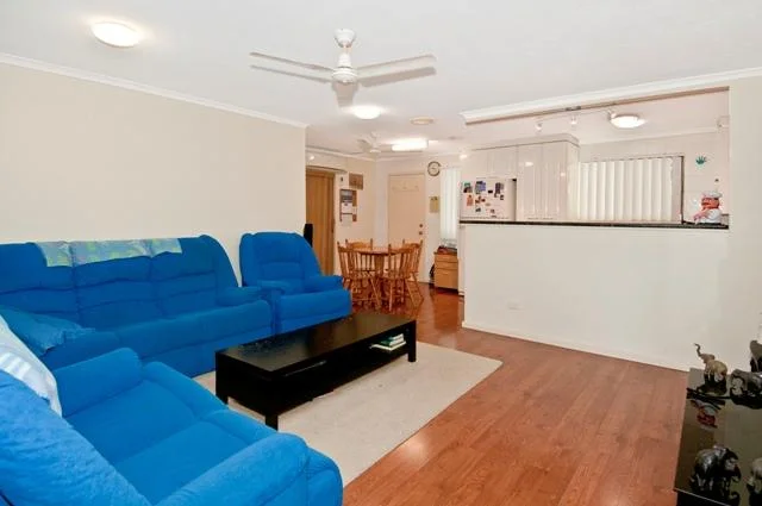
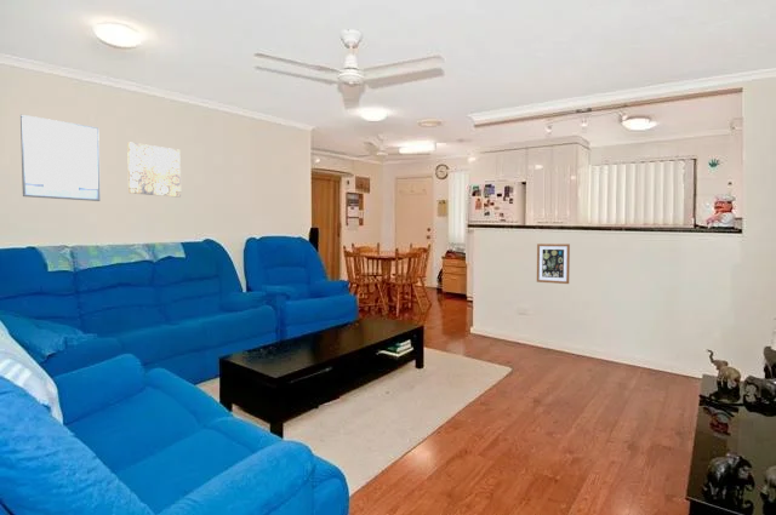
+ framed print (62, 160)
+ wall art (155, 170)
+ wall art (552, 263)
